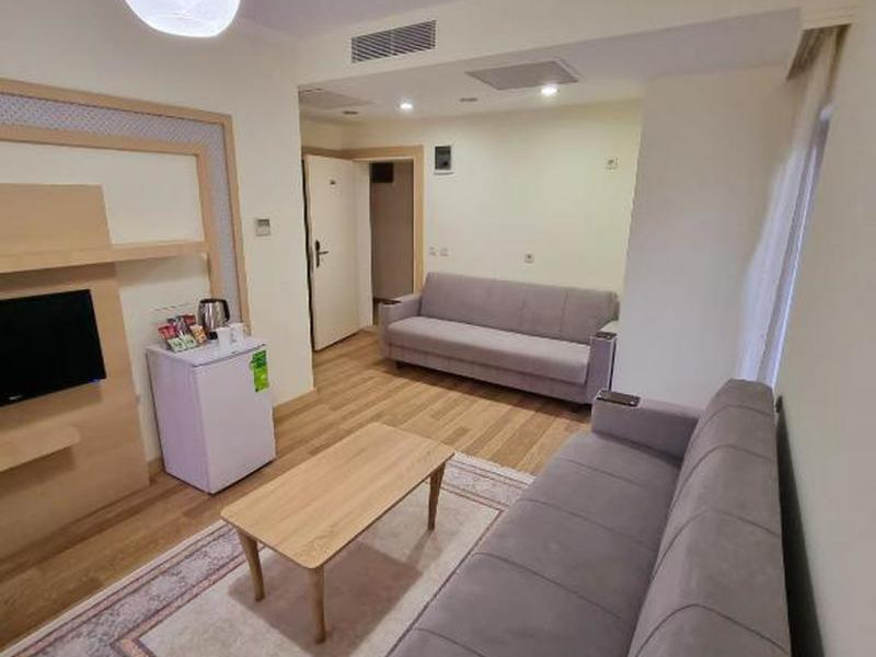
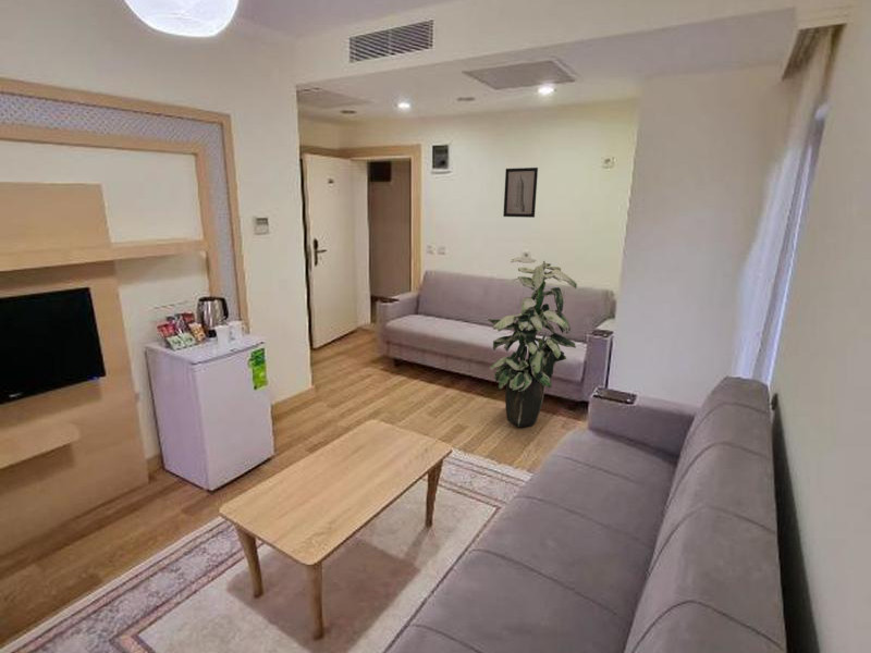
+ indoor plant (527, 342)
+ wall art (519, 193)
